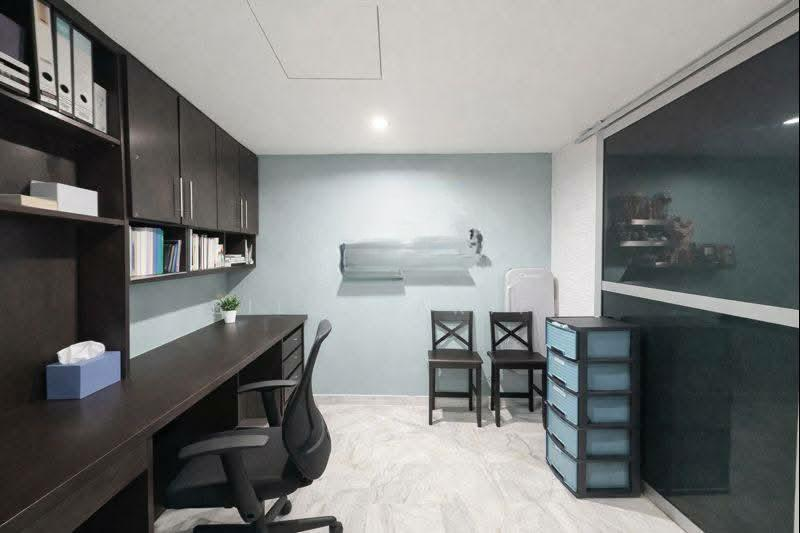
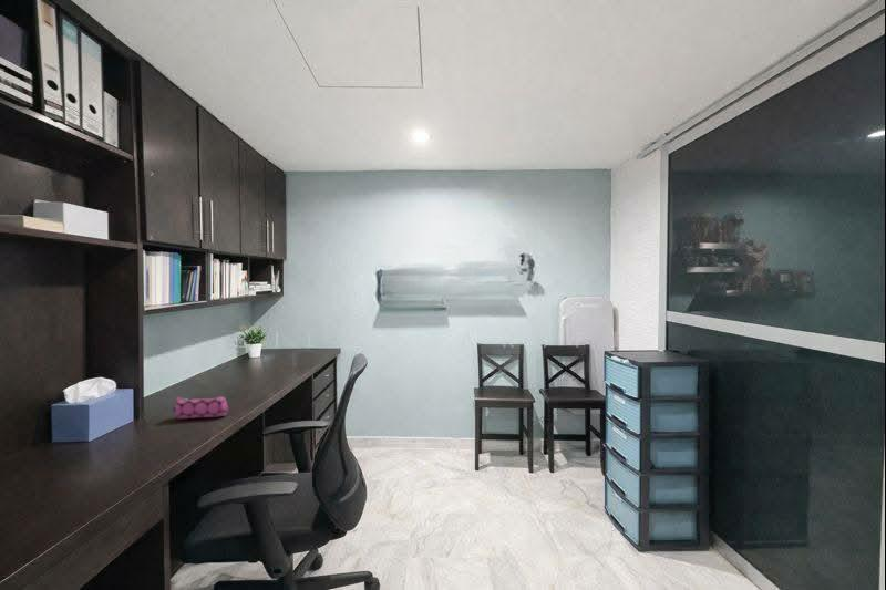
+ pencil case (202, 406)
